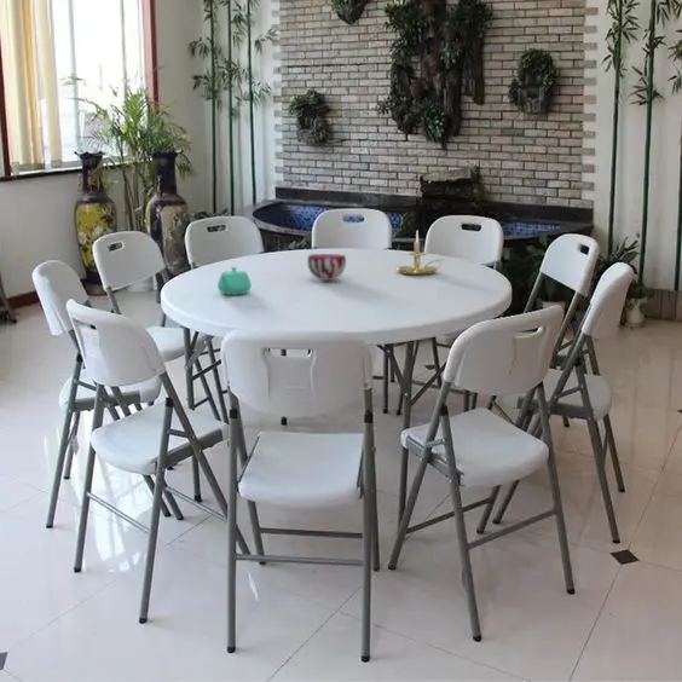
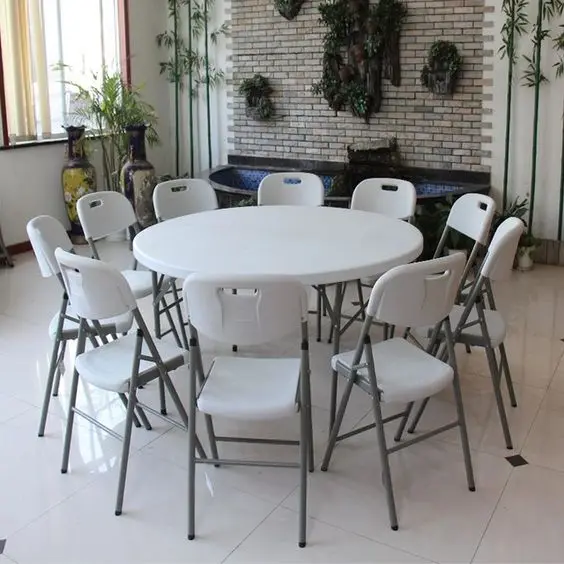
- decorative bowl (326, 267)
- teapot (233, 279)
- candle holder (418, 252)
